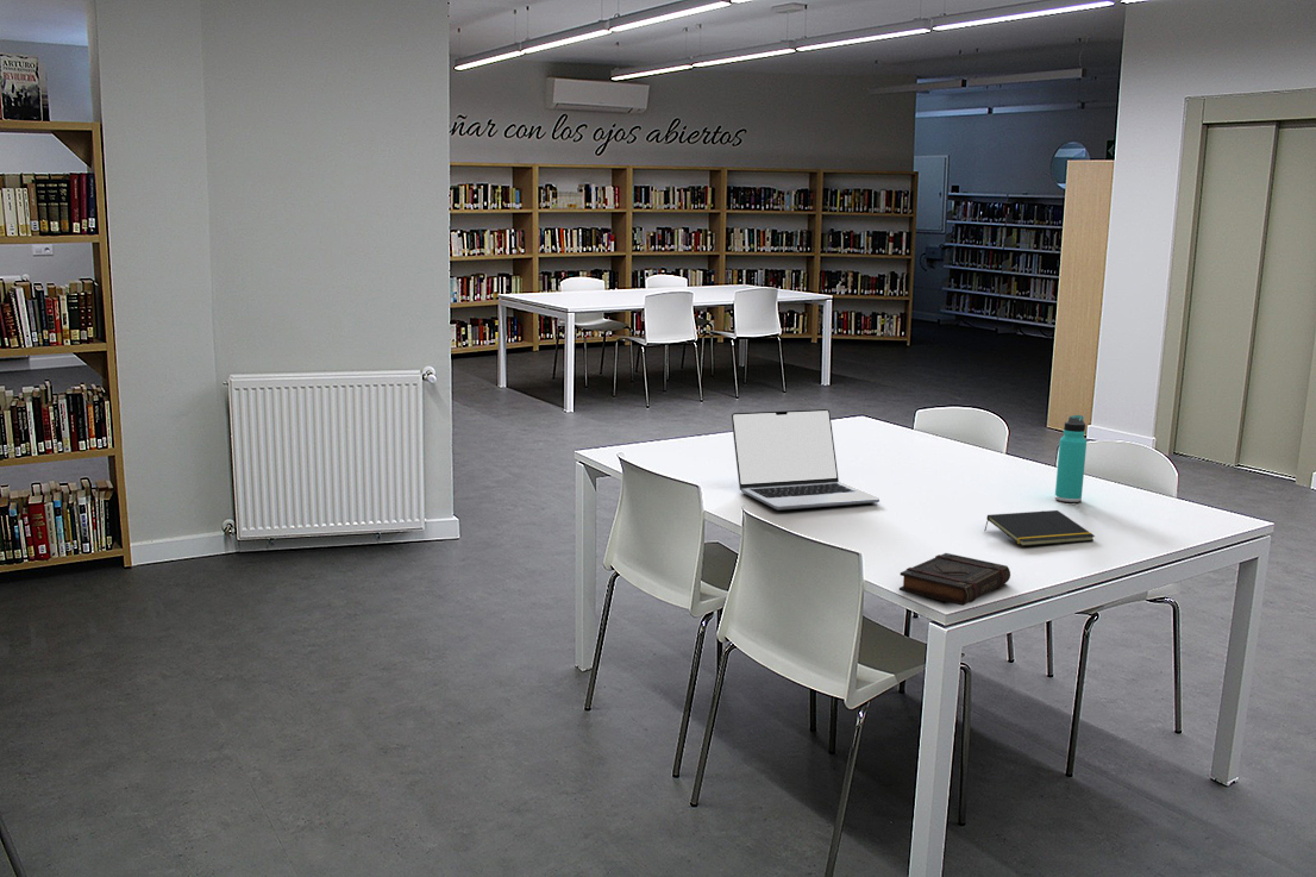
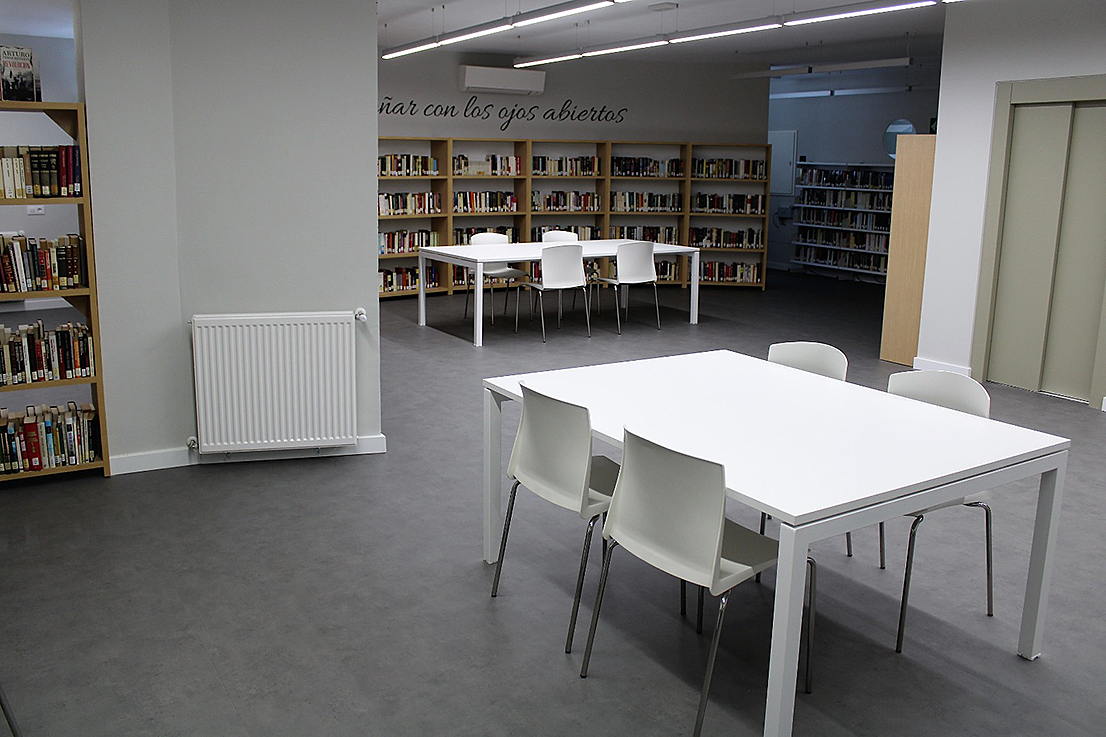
- notepad (1040, 527)
- laptop (803, 457)
- thermos bottle (1071, 458)
- book (955, 577)
